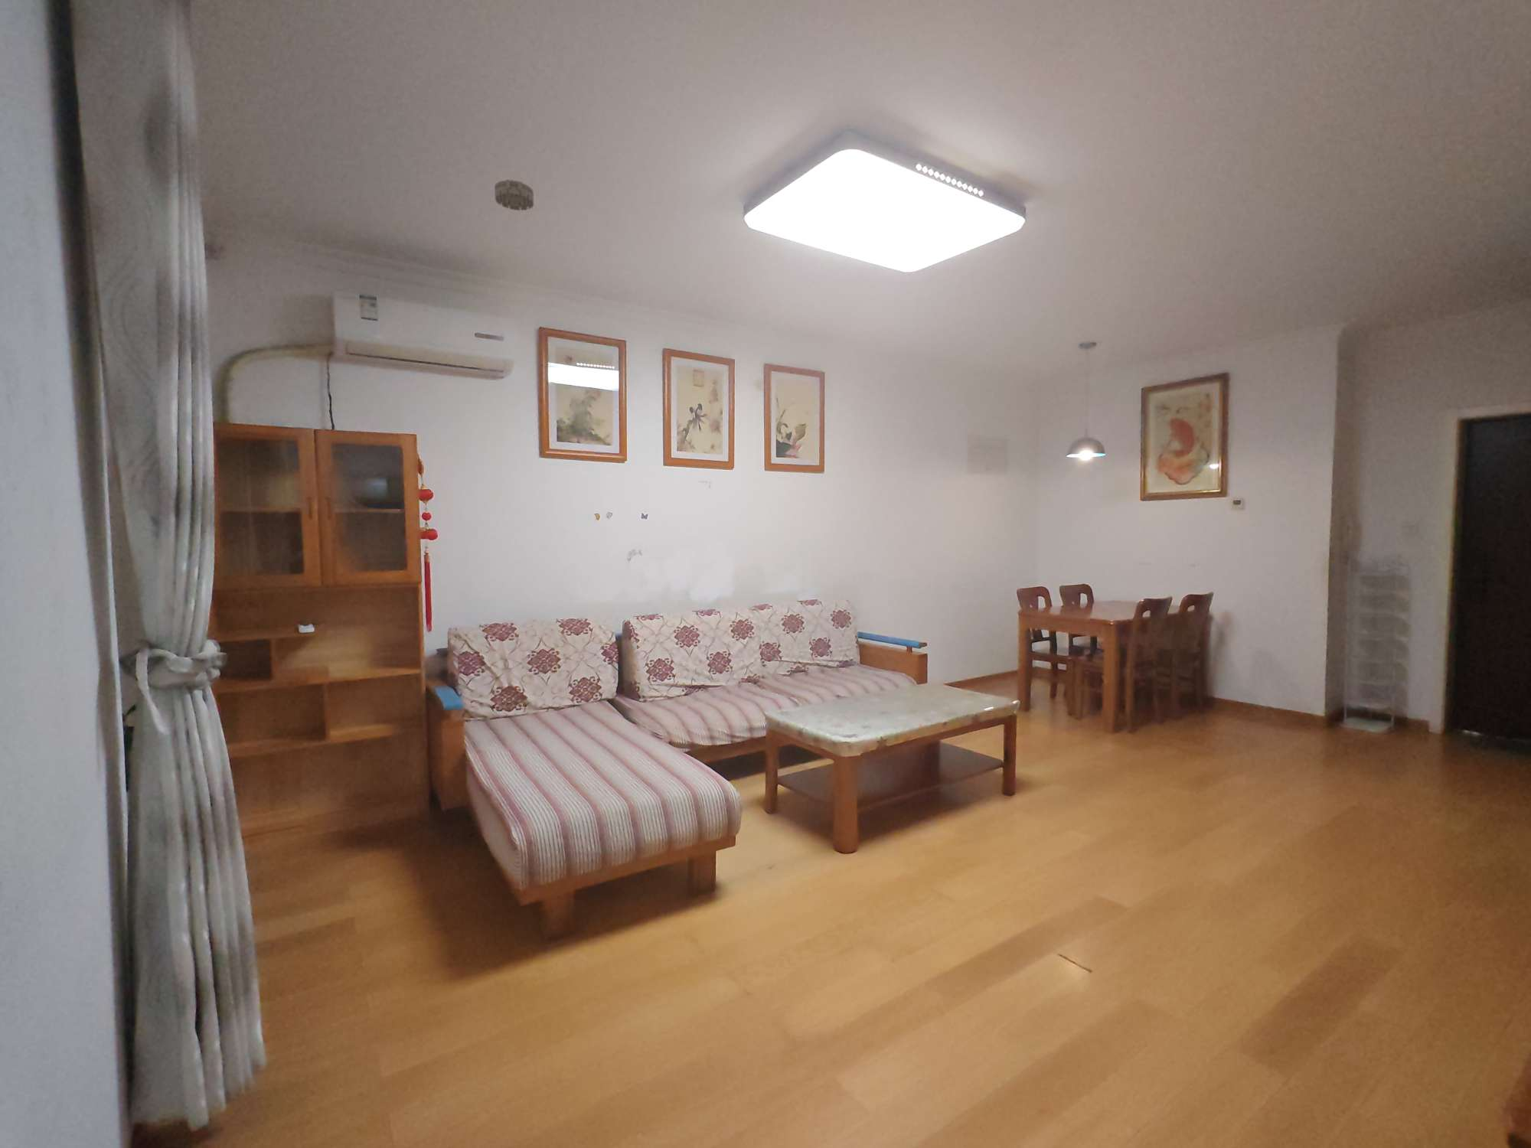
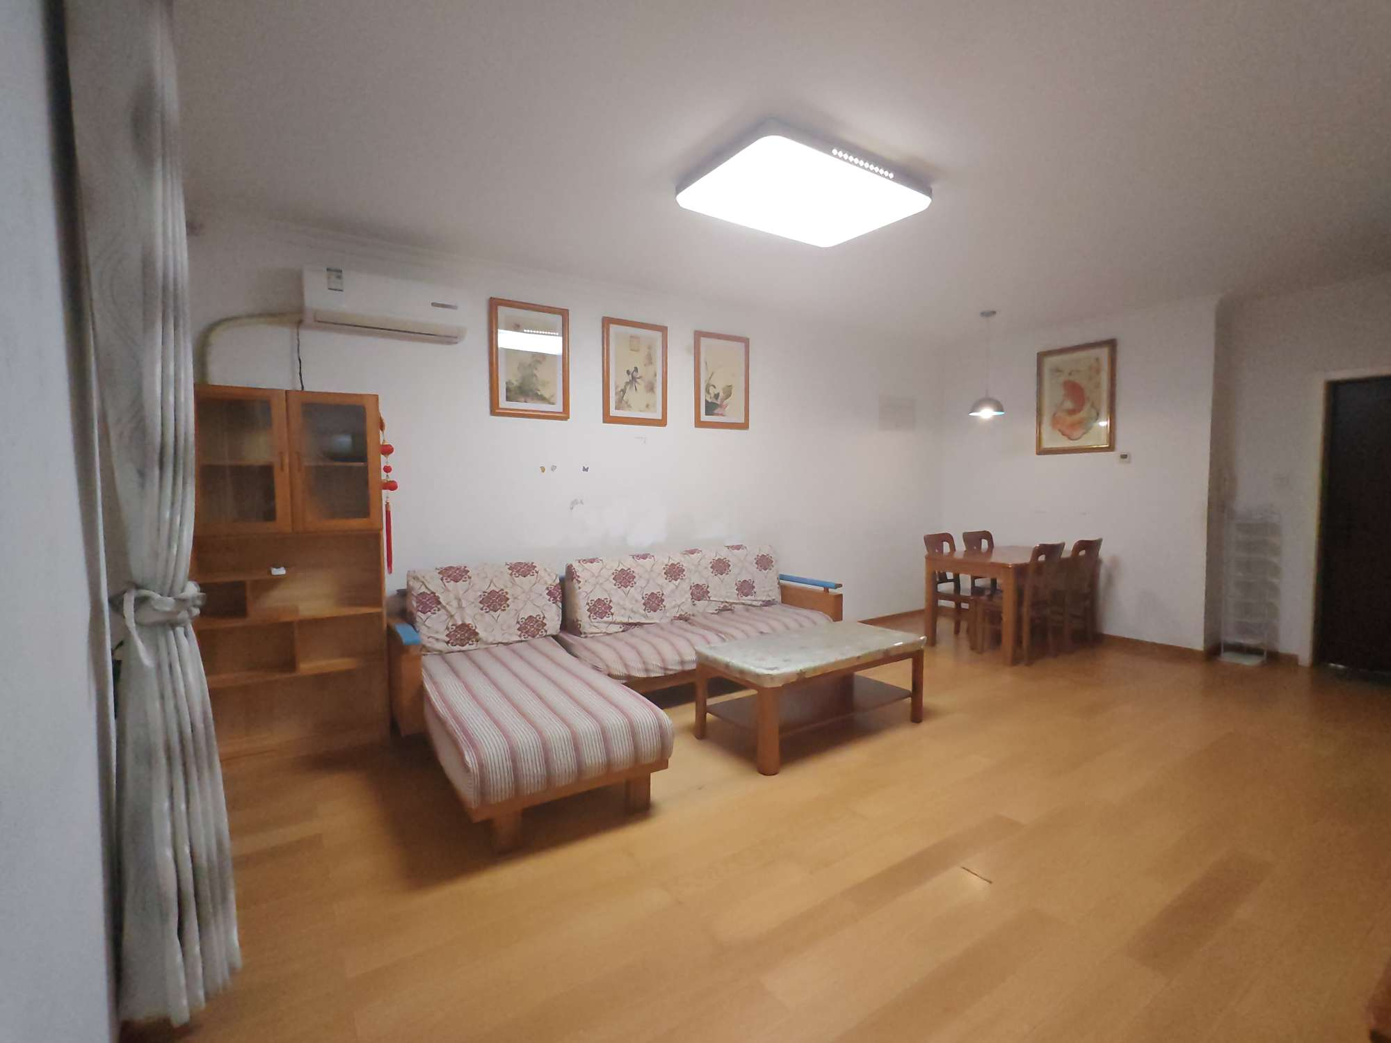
- smoke detector (514, 194)
